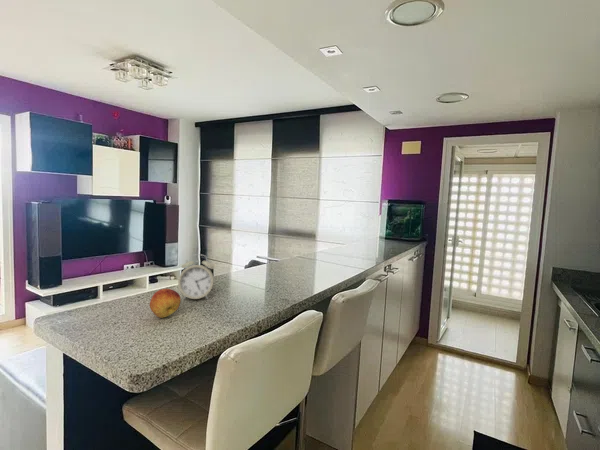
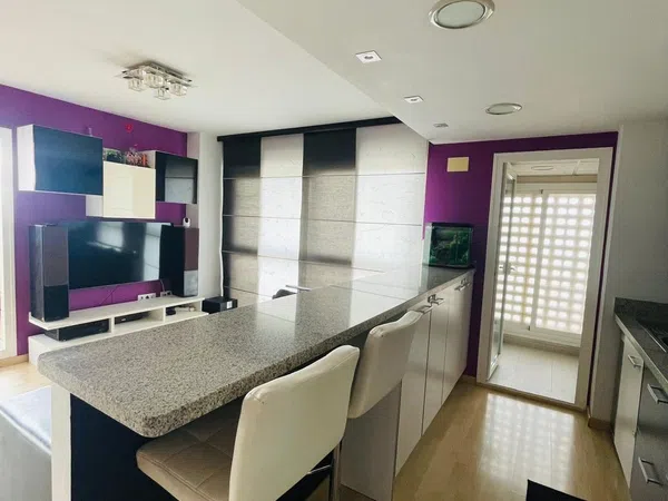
- alarm clock (196, 276)
- fruit (164, 302)
